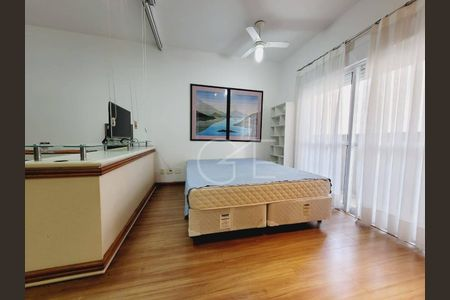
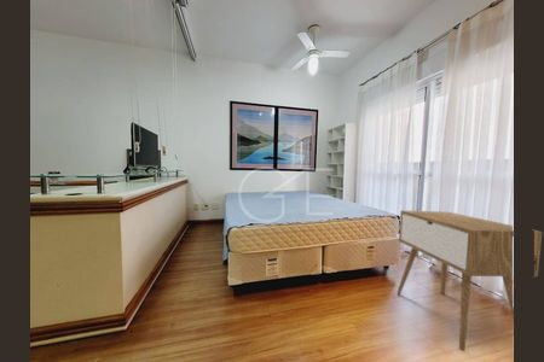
+ nightstand (453, 268)
